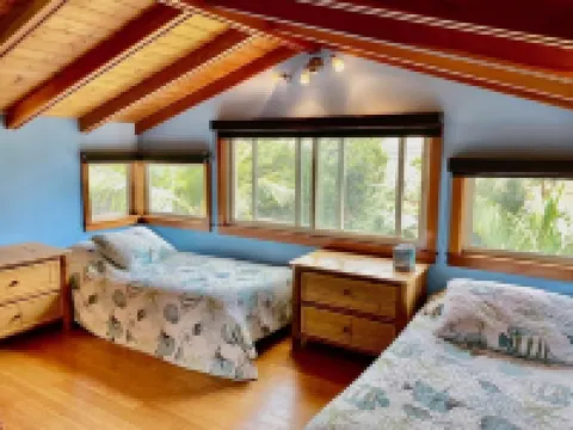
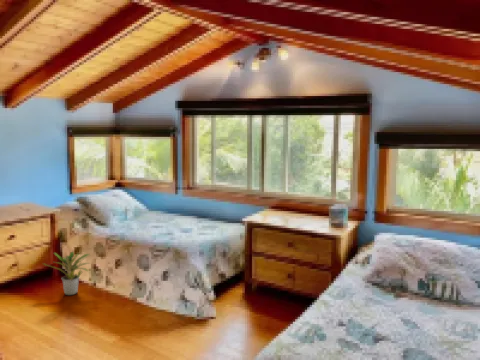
+ potted plant (70, 272)
